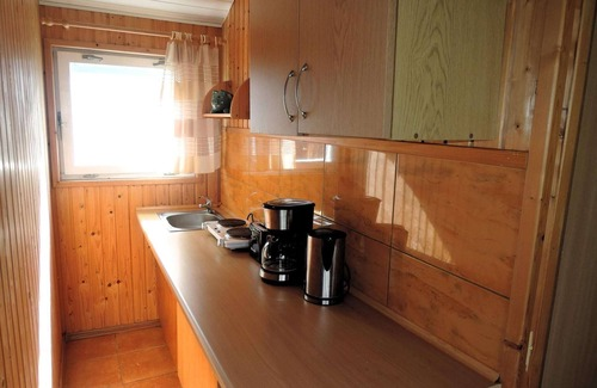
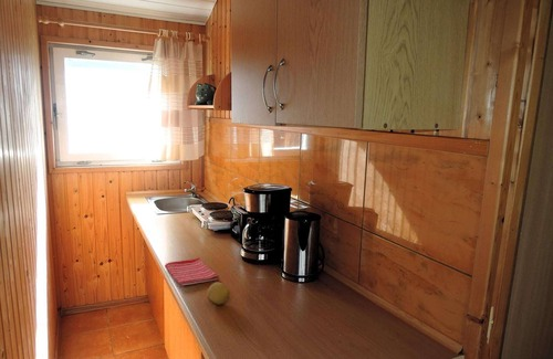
+ dish towel (190, 271)
+ fruit (218, 293)
